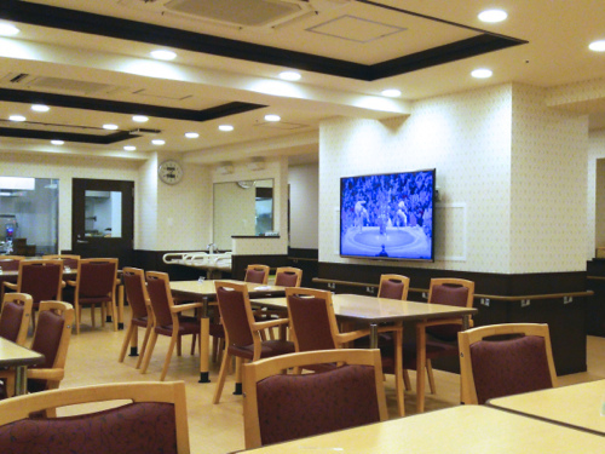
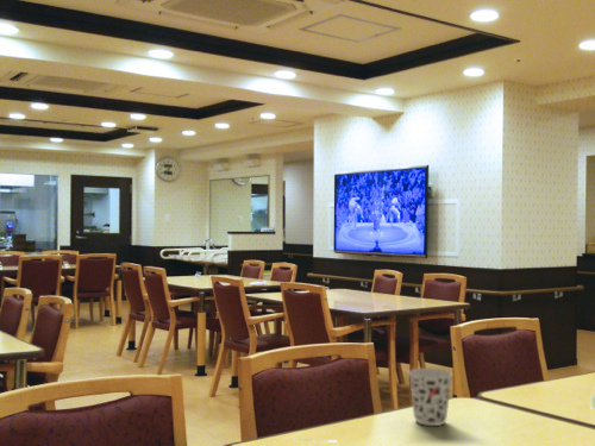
+ cup (430, 396)
